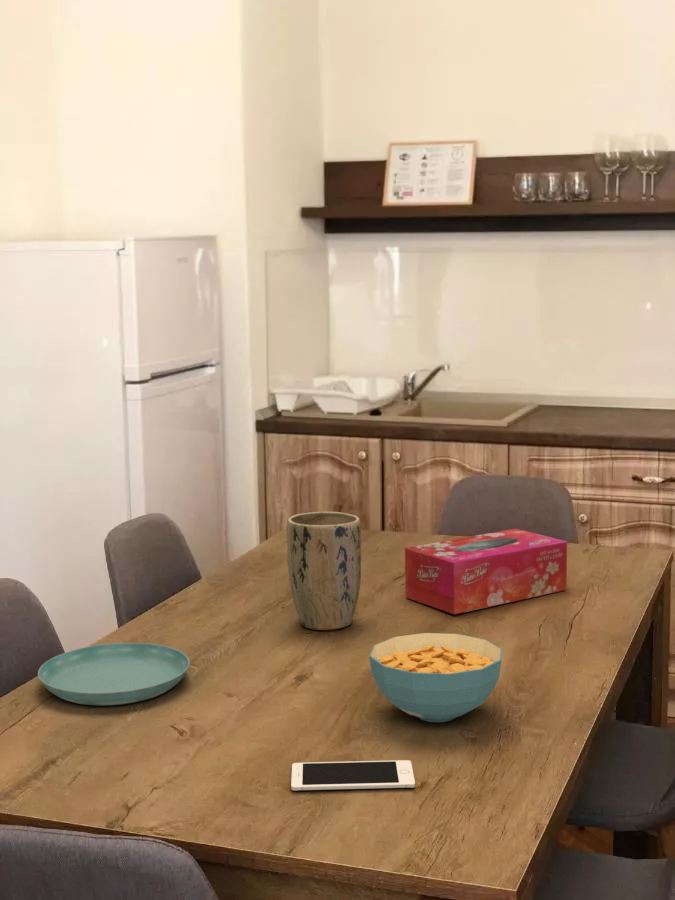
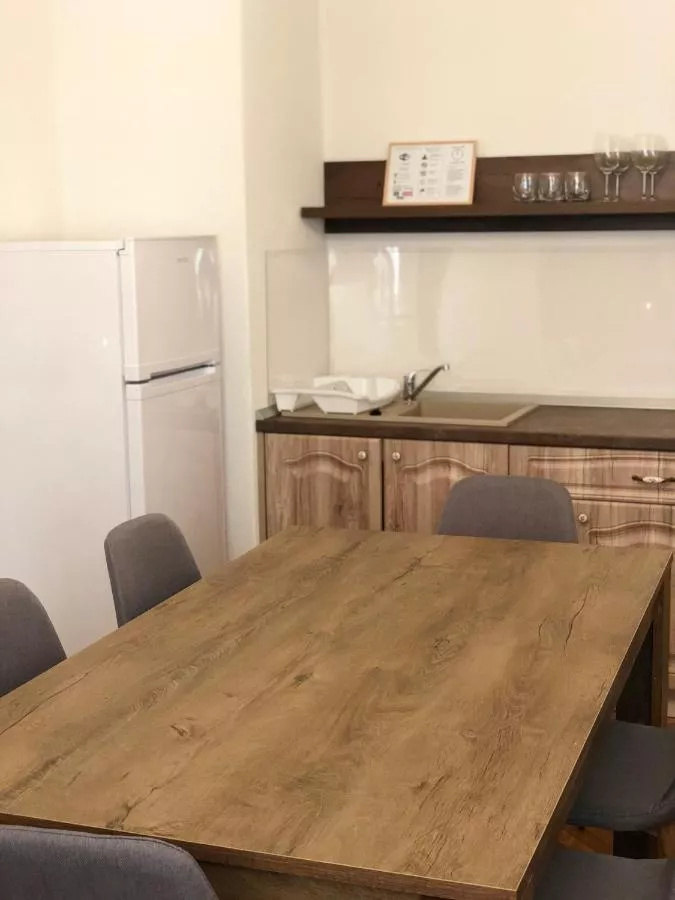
- tissue box (486, 569)
- cereal bowl (436, 683)
- cell phone (352, 775)
- saucer (114, 675)
- plant pot (324, 571)
